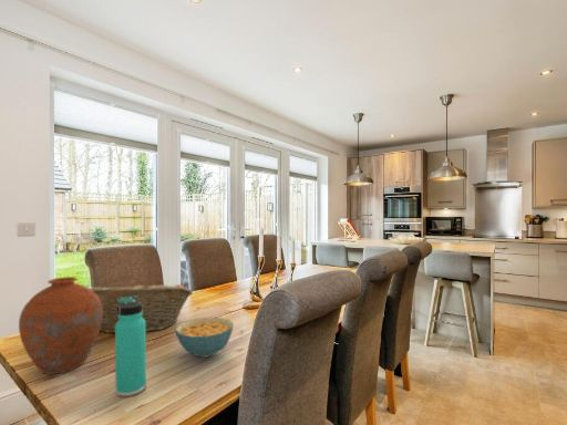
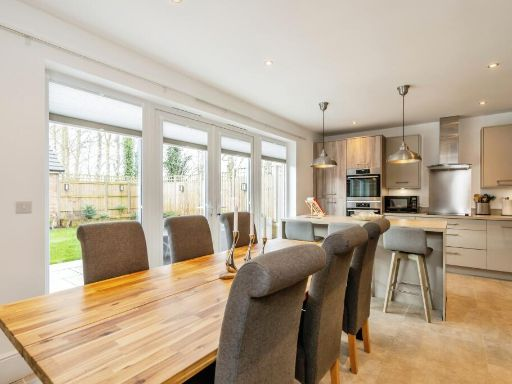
- cereal bowl (205, 339)
- fruit basket (138, 300)
- vase (63, 322)
- thermos bottle (131, 343)
